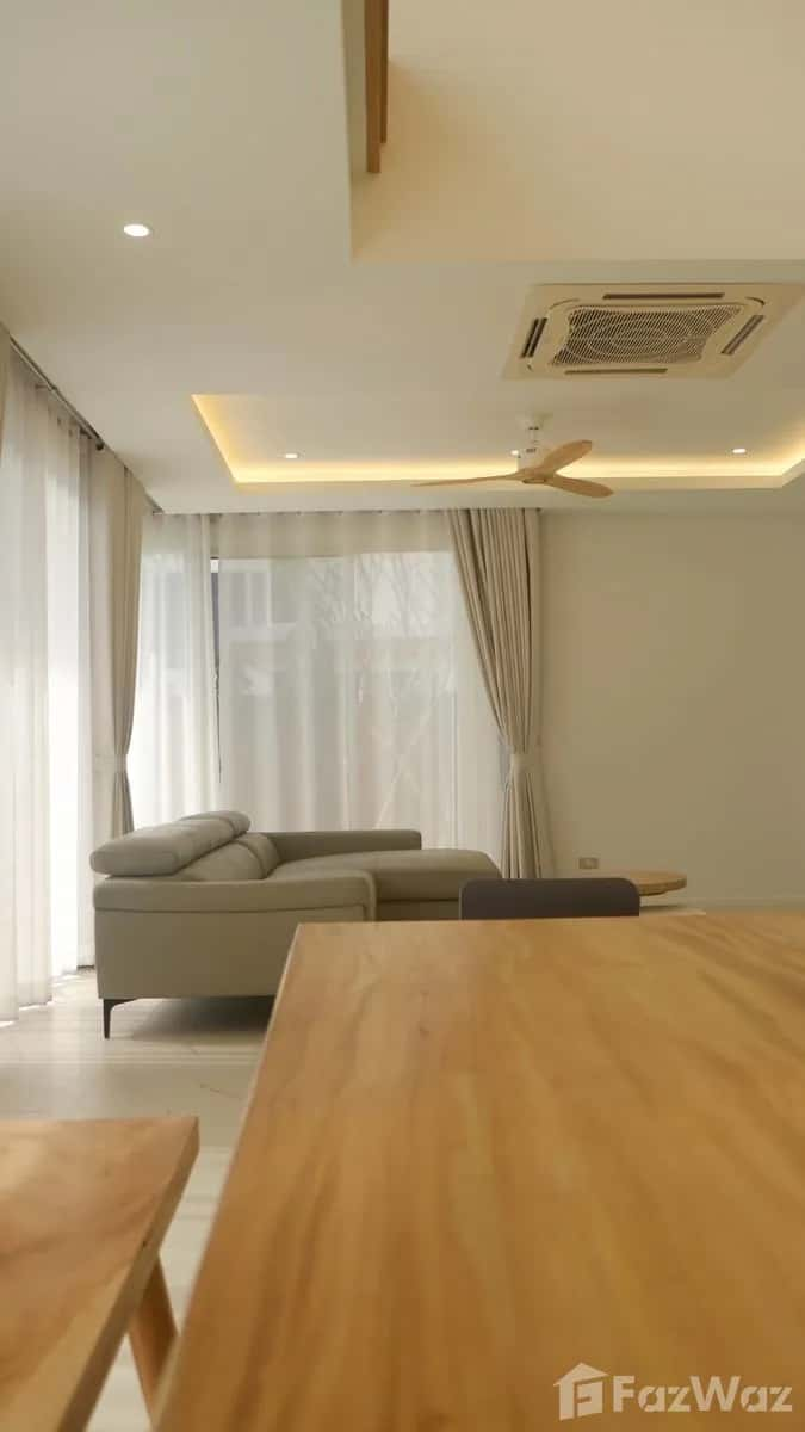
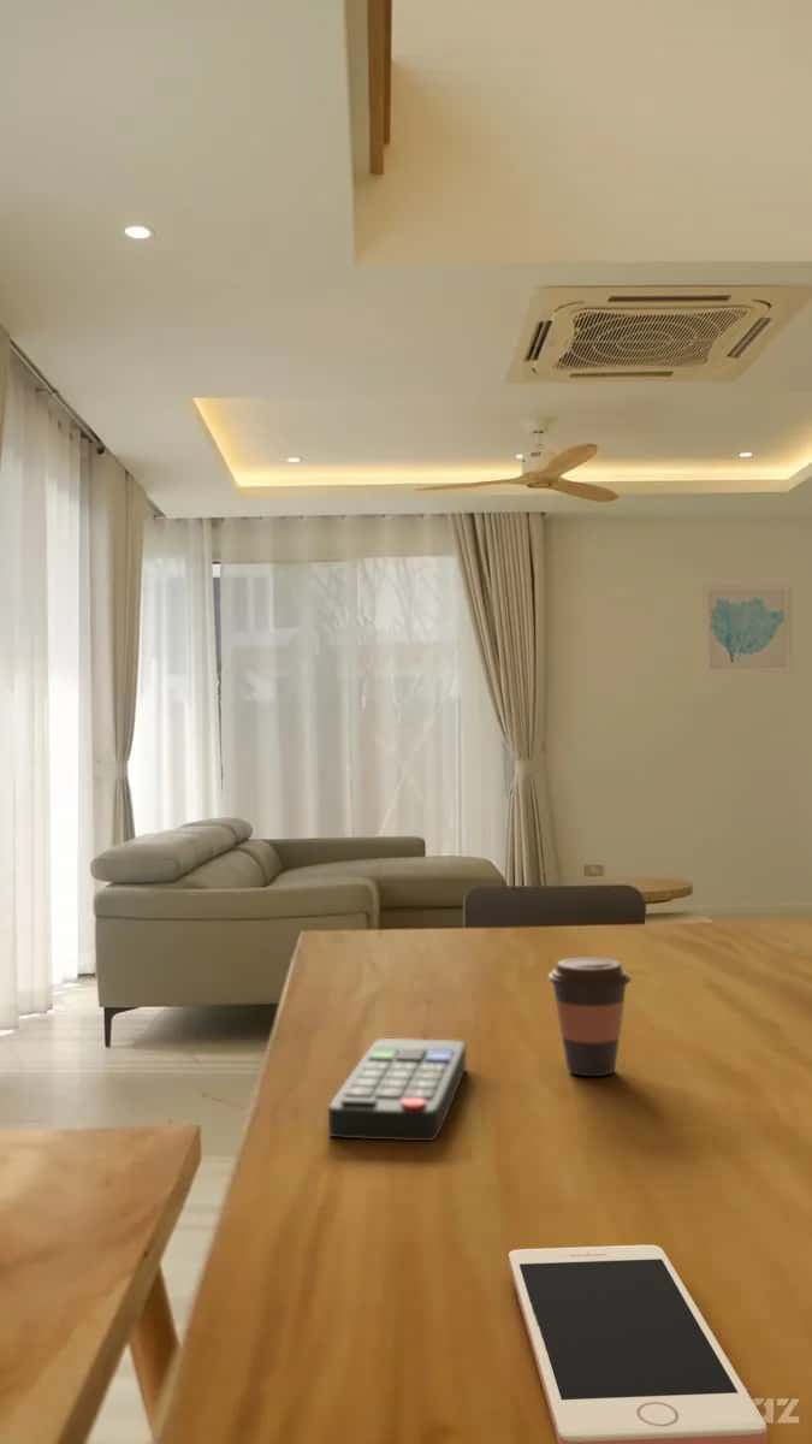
+ cell phone (618, 1334)
+ coffee cup (589, 1016)
+ remote control (403, 1082)
+ wall art (747, 629)
